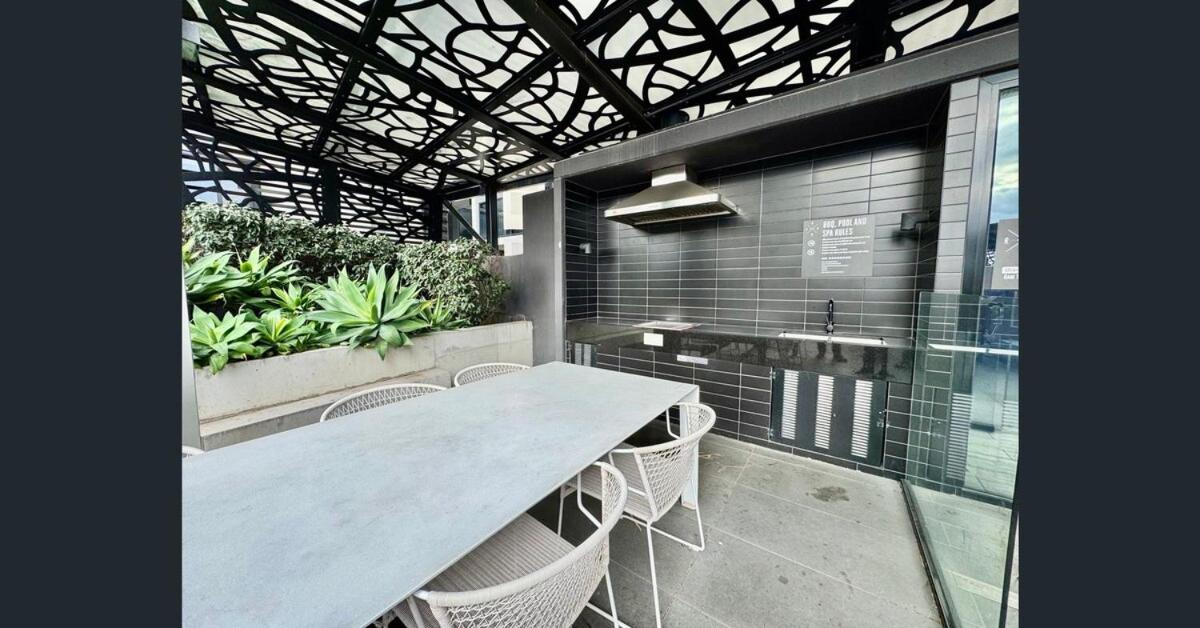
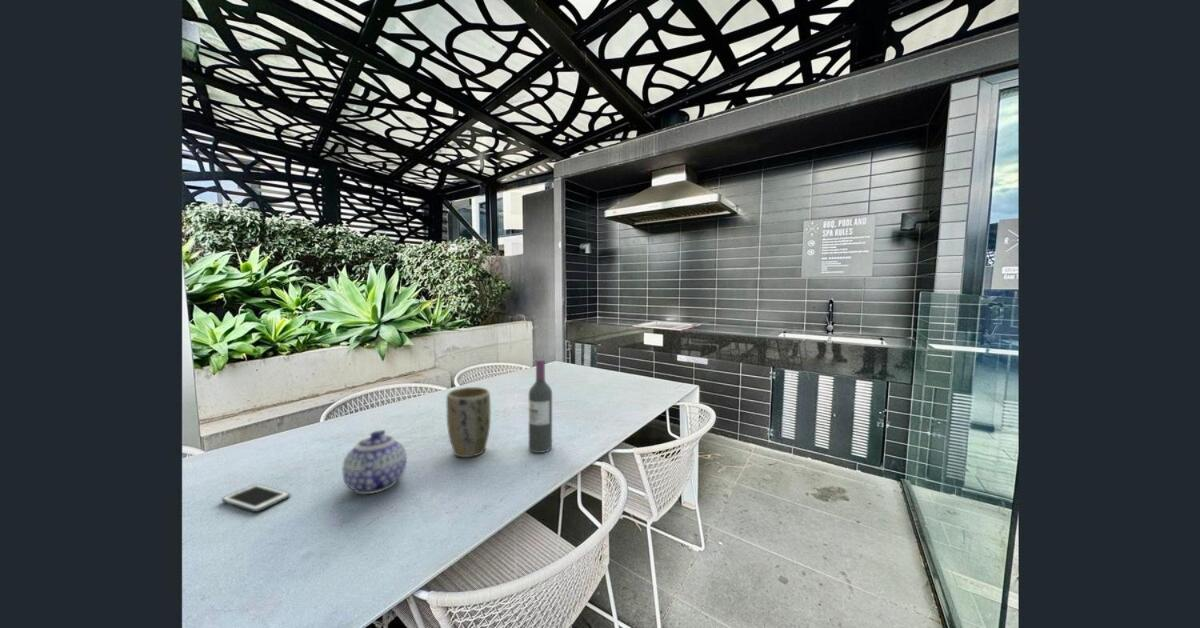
+ wine bottle (540, 404)
+ teapot (375, 458)
+ cell phone (256, 497)
+ plant pot (469, 421)
